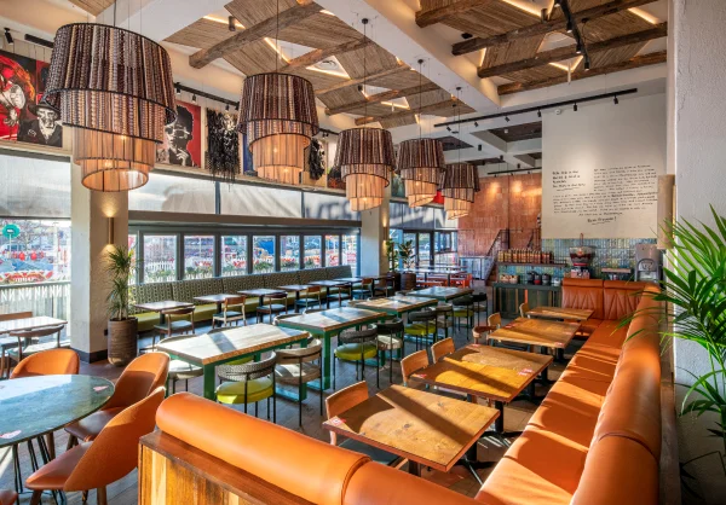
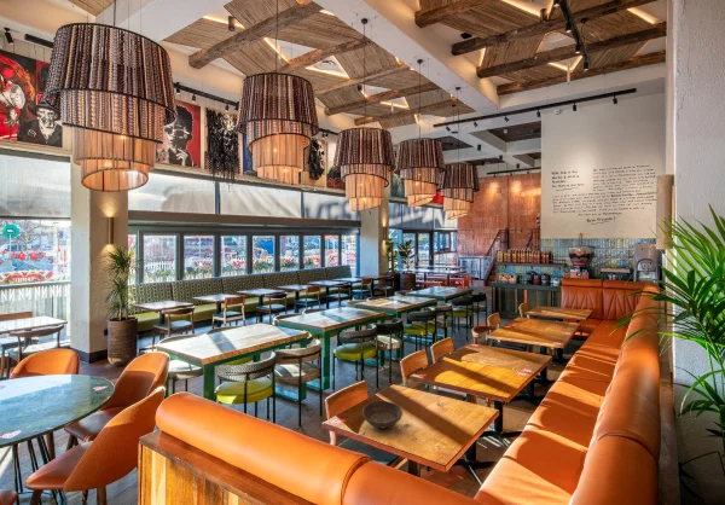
+ bowl (382, 416)
